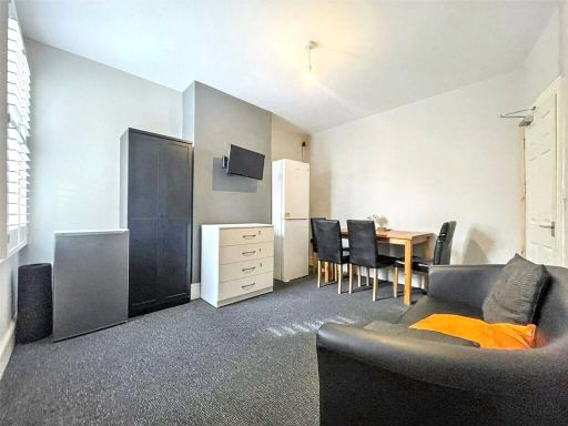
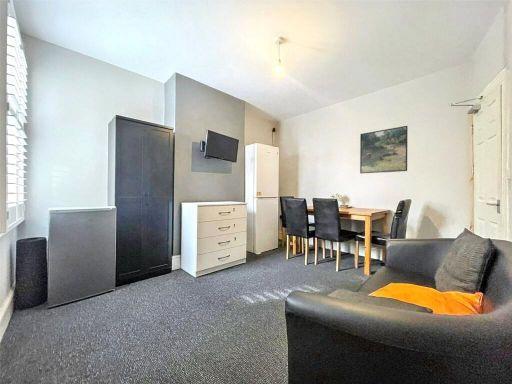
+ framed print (382, 151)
